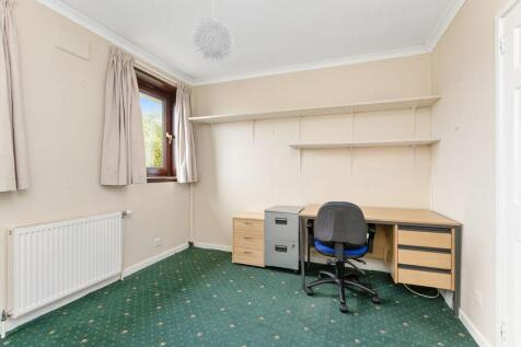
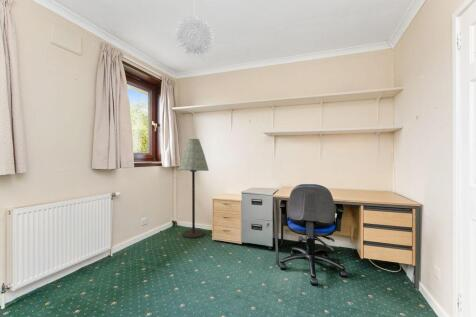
+ floor lamp (193, 186)
